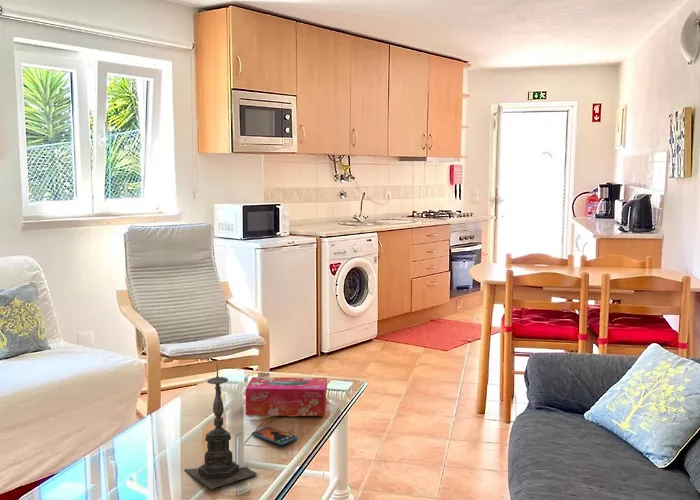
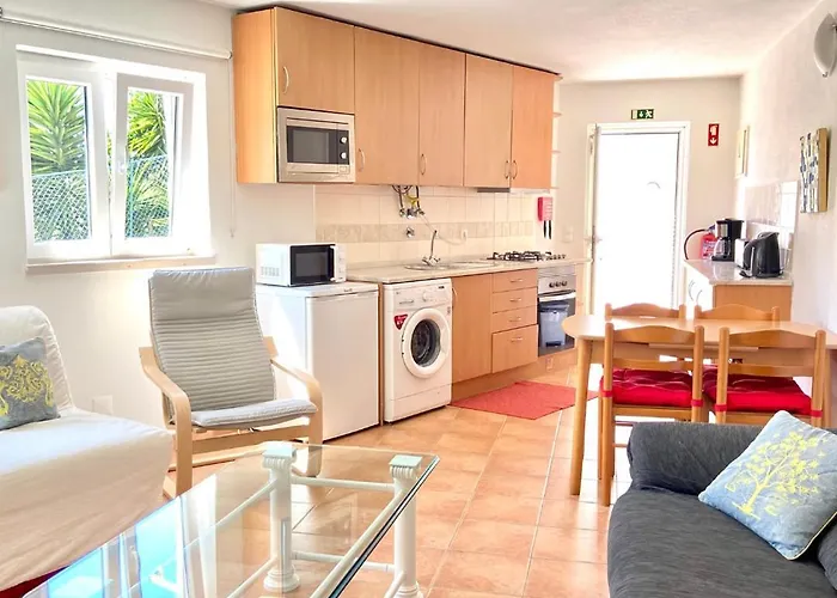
- tissue box (287, 395)
- candle holder (219, 418)
- smartphone (274, 435)
